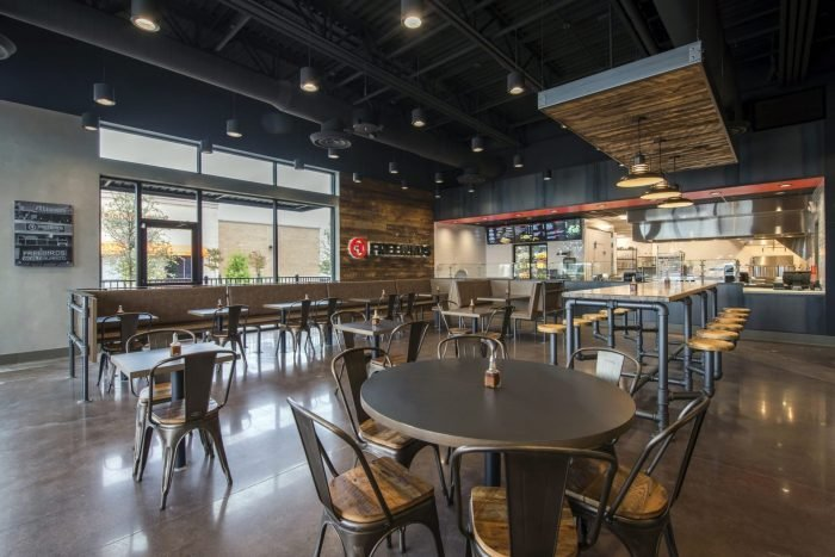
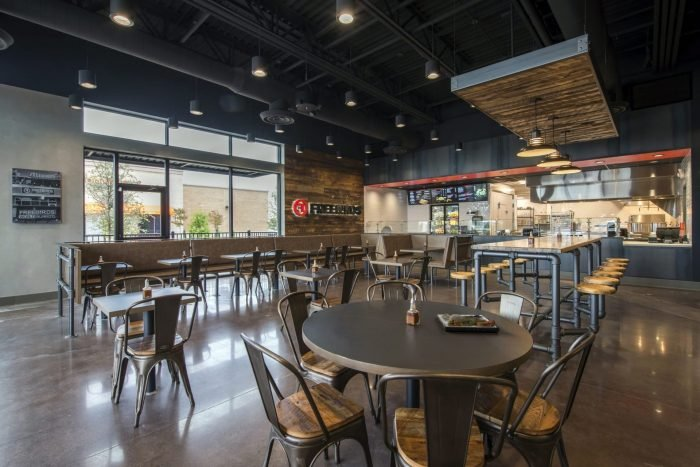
+ dinner plate (465, 319)
